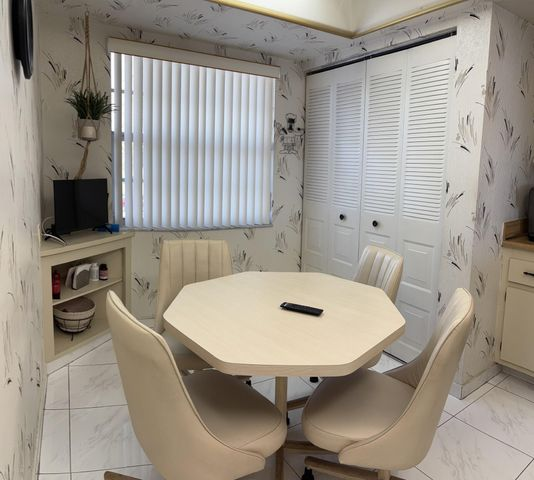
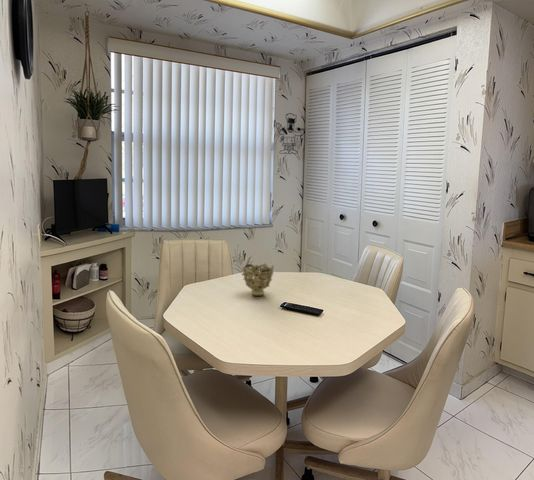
+ decorative bowl (257, 280)
